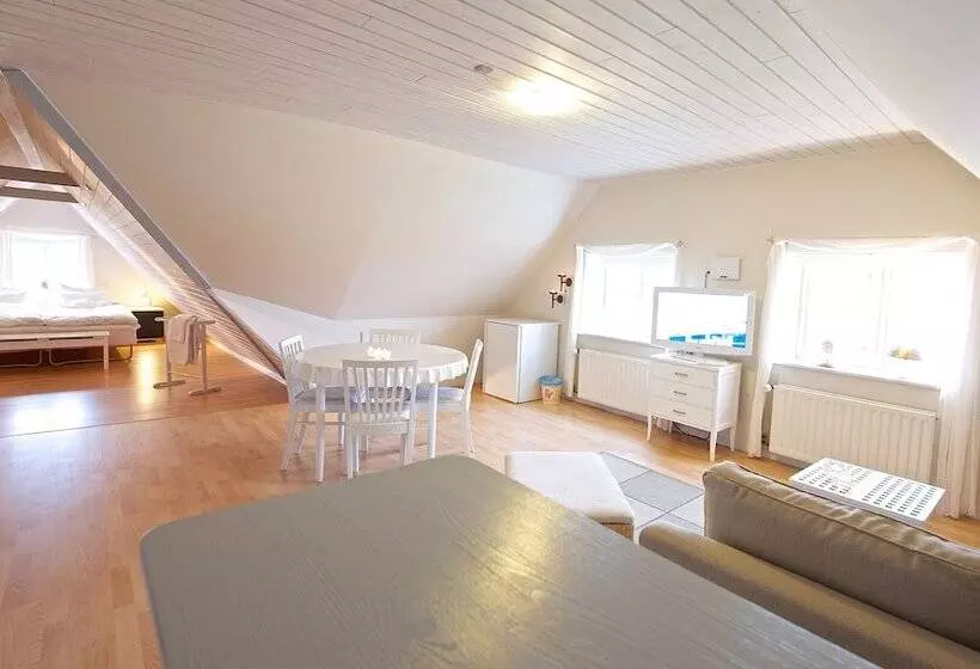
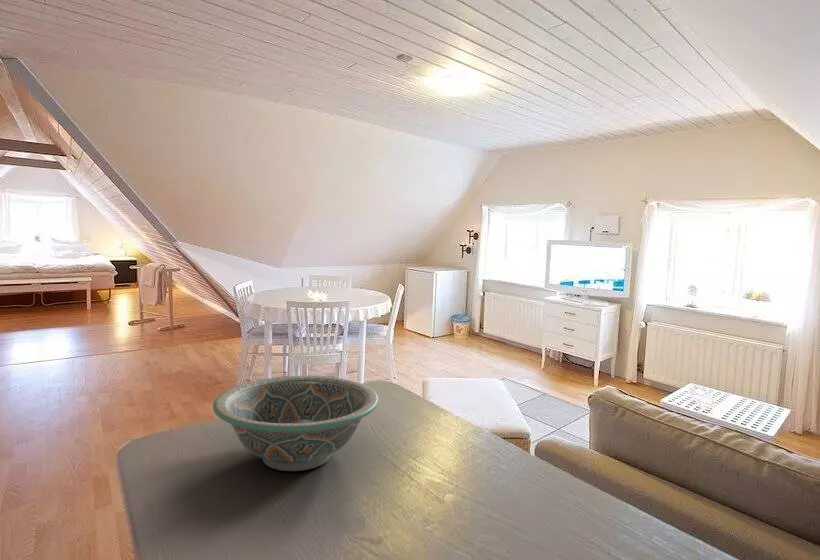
+ decorative bowl (298, 426)
